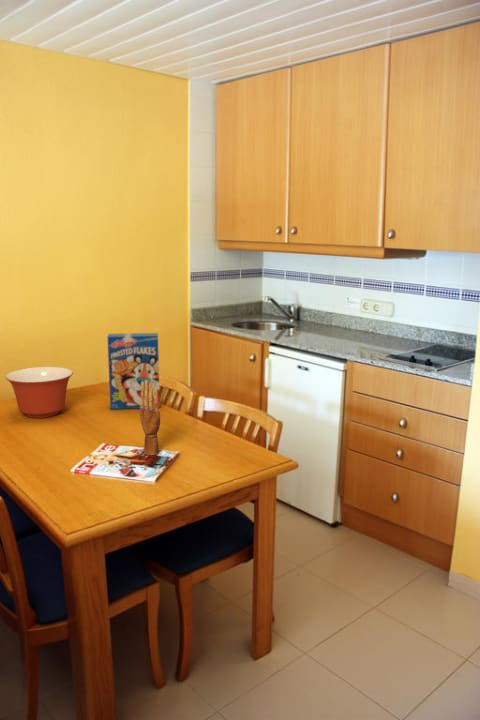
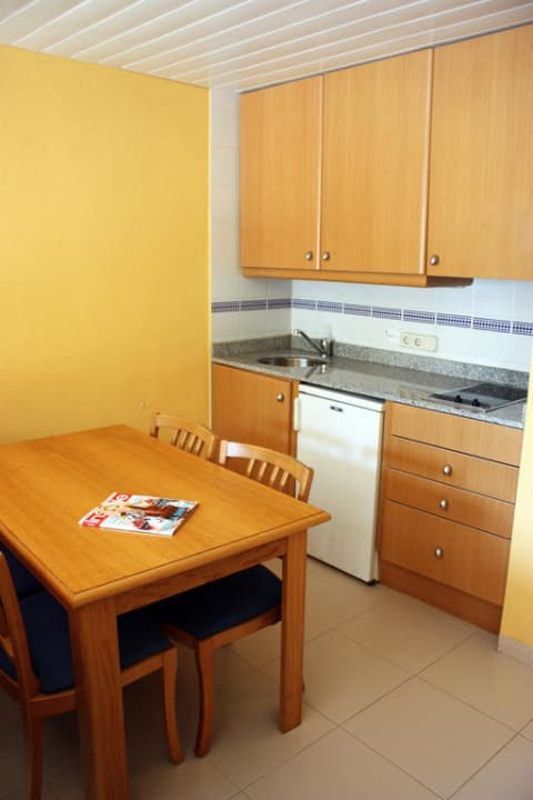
- cereal box (134, 371)
- mixing bowl (41, 393)
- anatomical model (149, 416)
